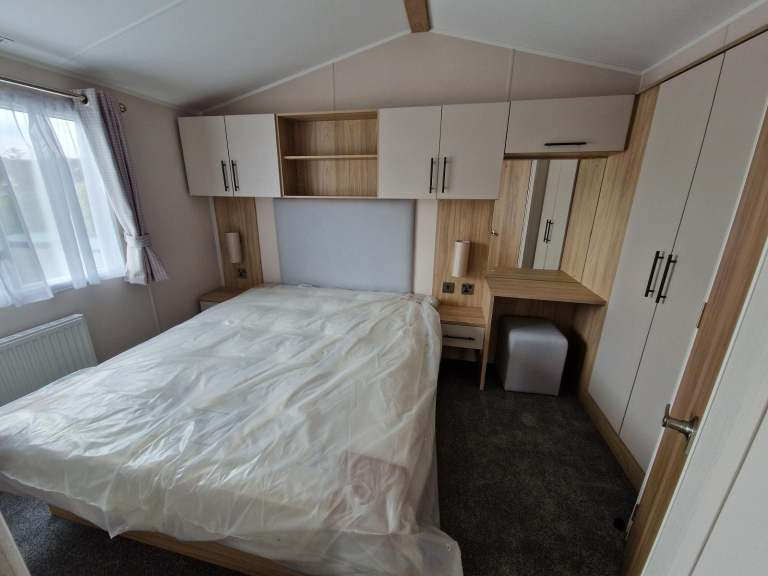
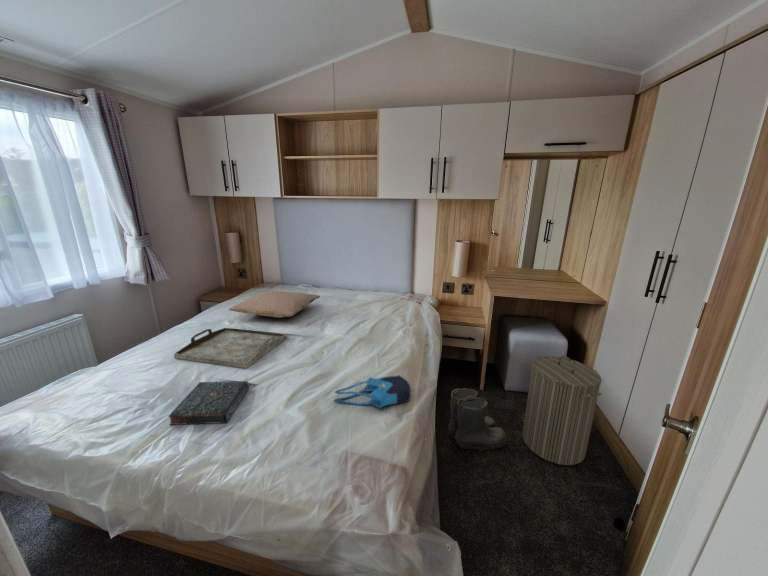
+ book (212, 400)
+ laundry hamper (559, 402)
+ serving tray (233, 341)
+ tote bag (372, 392)
+ pillow (277, 303)
+ boots (478, 416)
